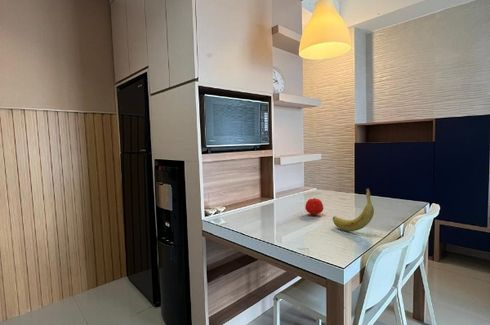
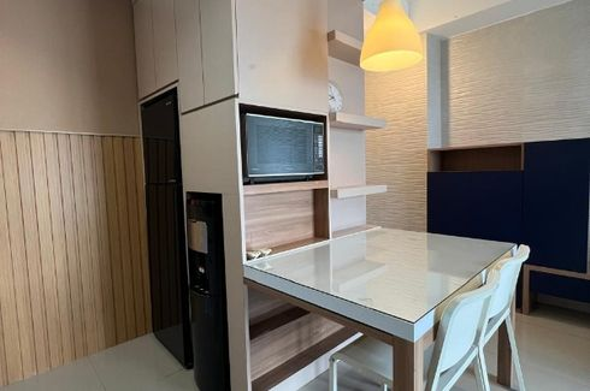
- apple (314, 206)
- banana (357, 217)
